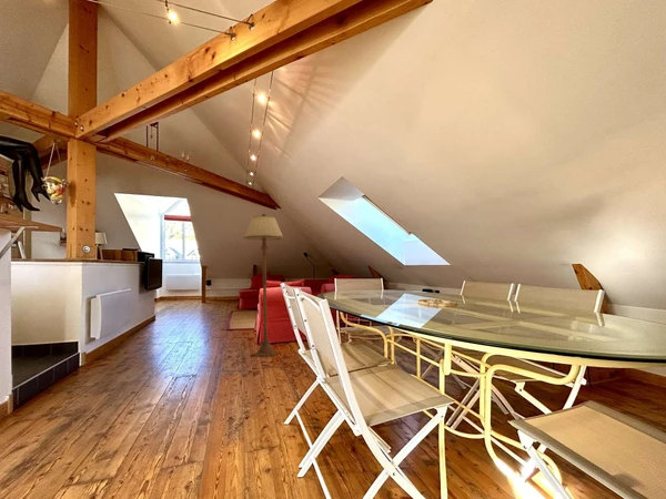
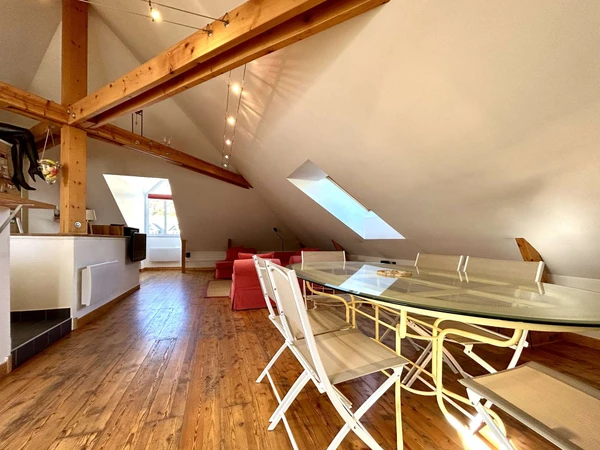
- floor lamp (264, 283)
